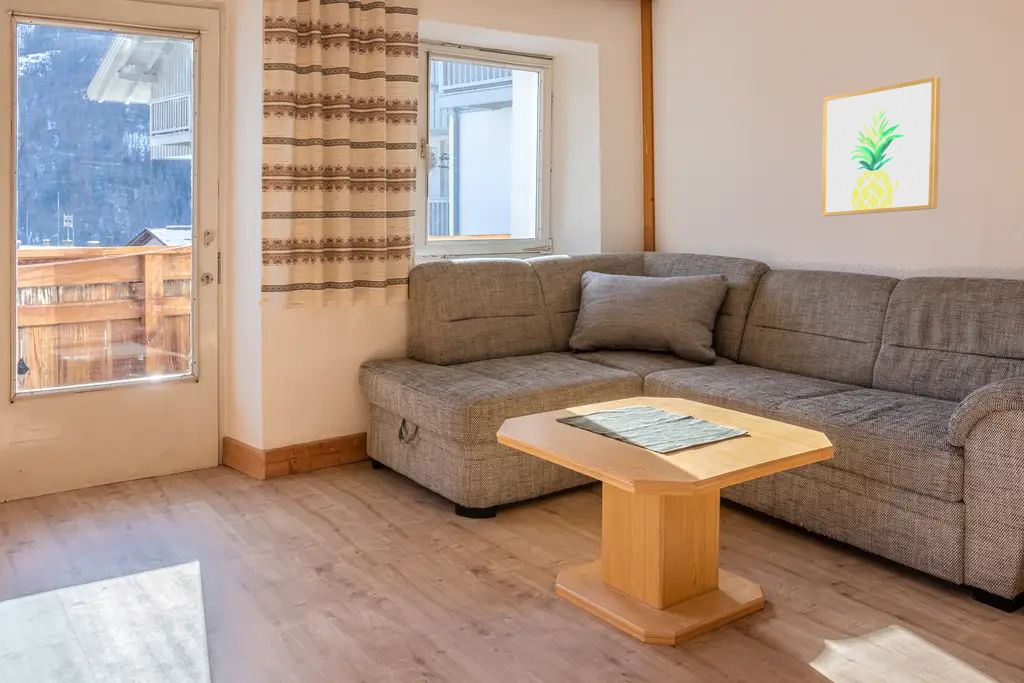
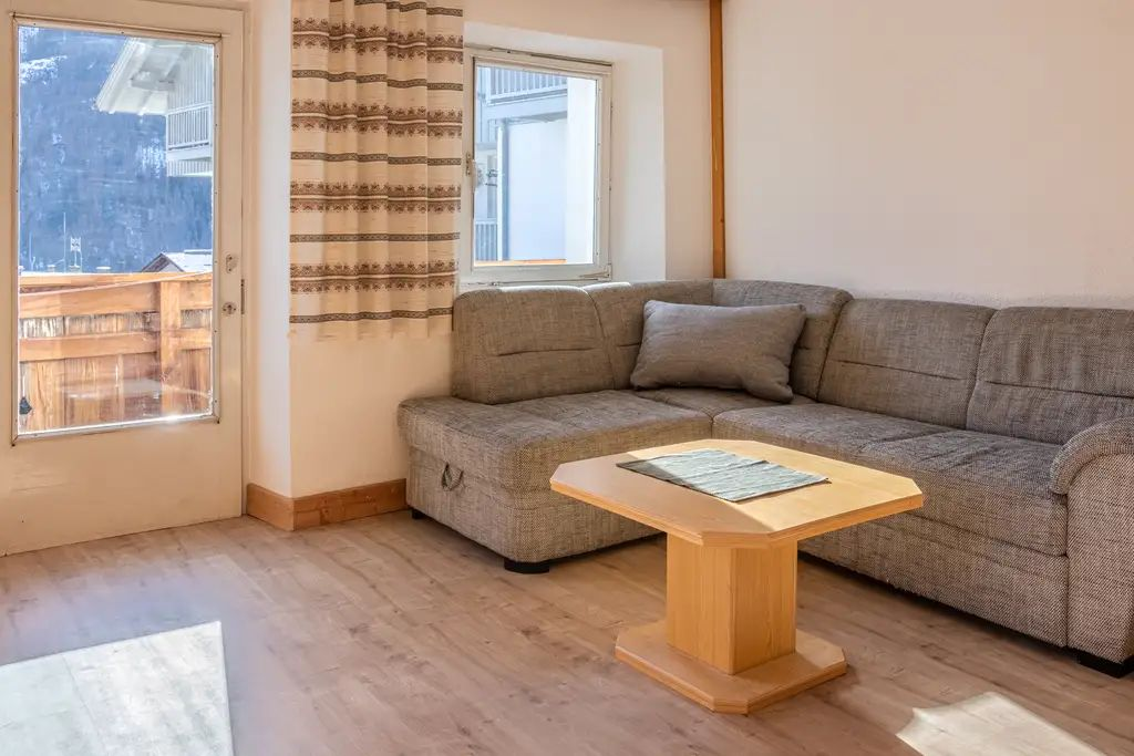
- wall art (878, 150)
